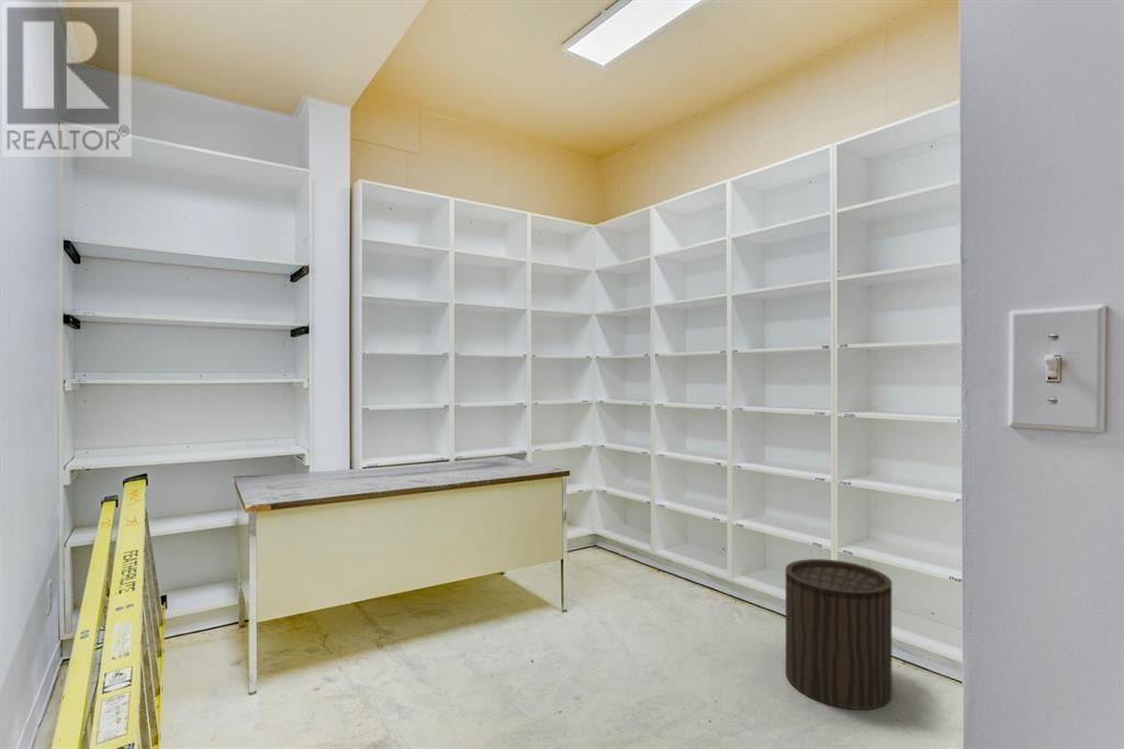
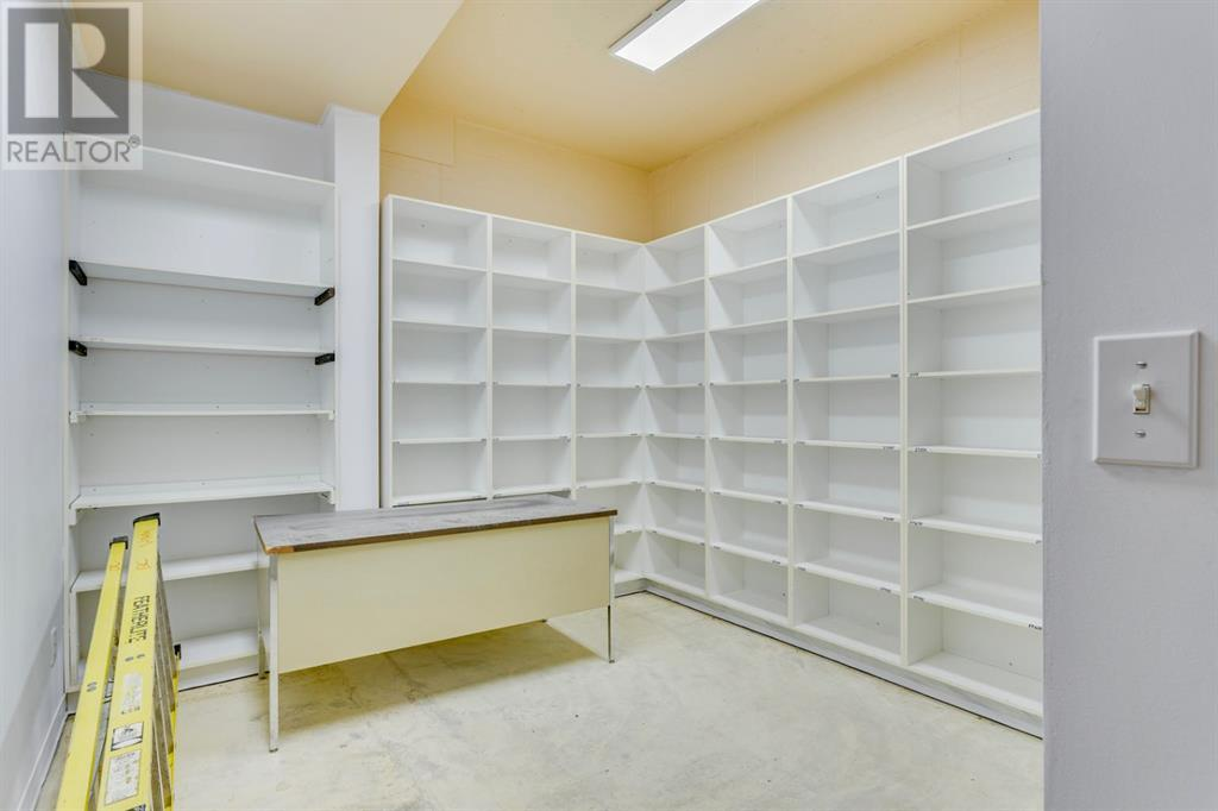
- stool (836, 627)
